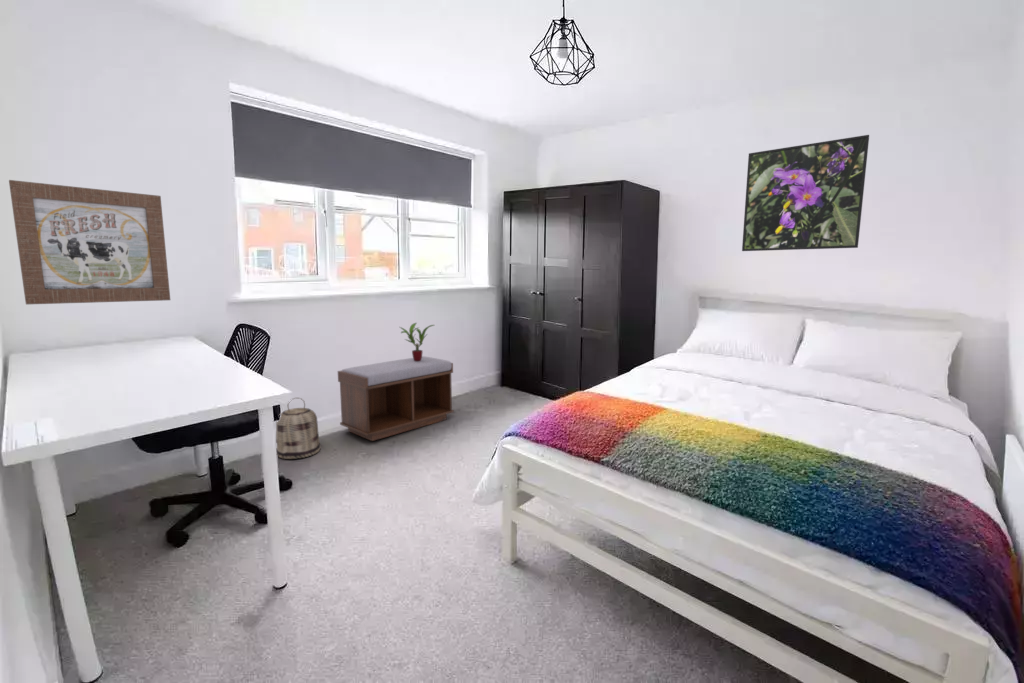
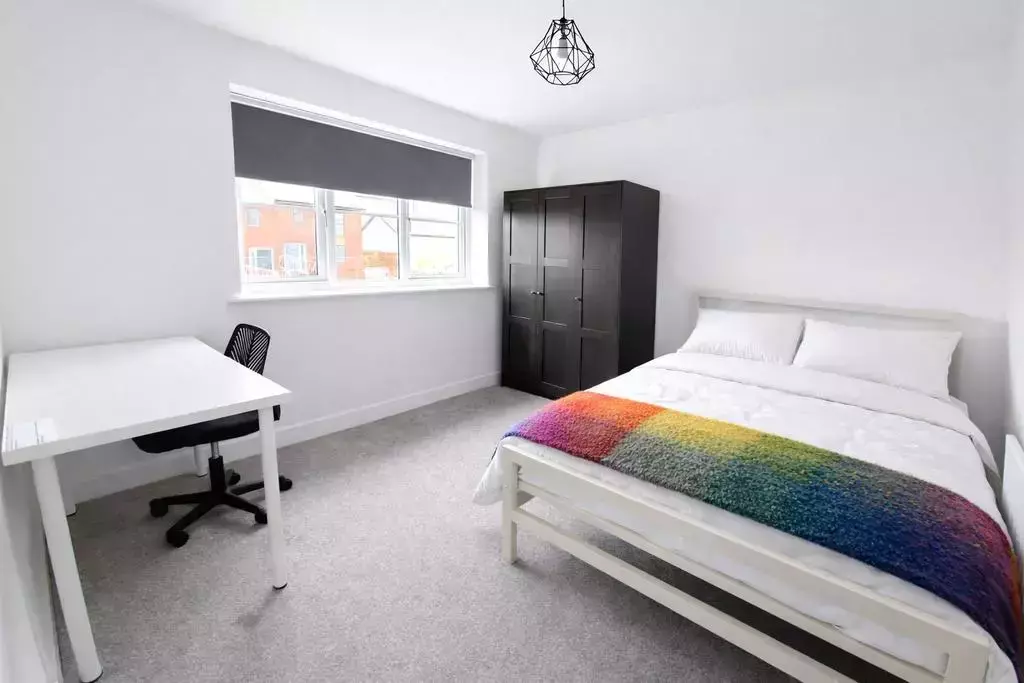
- basket (297, 424)
- bench (399, 394)
- wall art (97, 246)
- potted plant (419, 342)
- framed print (800, 198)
